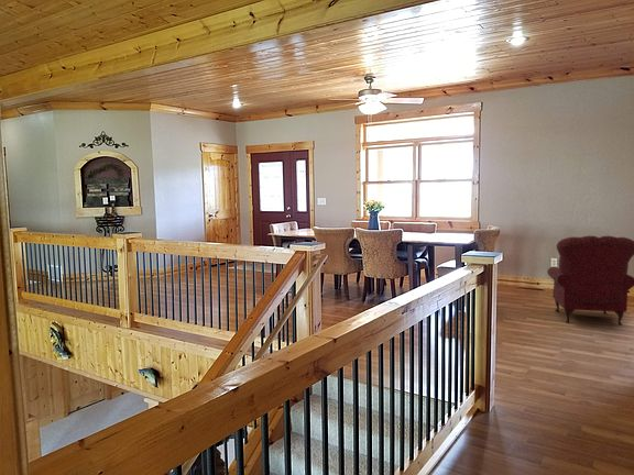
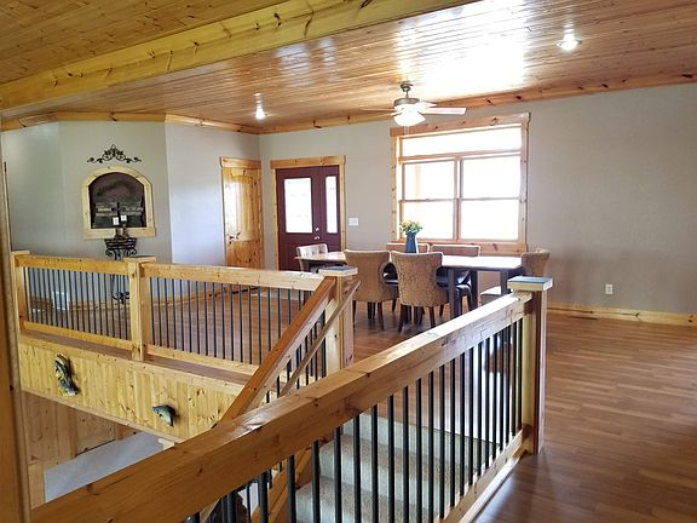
- armchair (589, 276)
